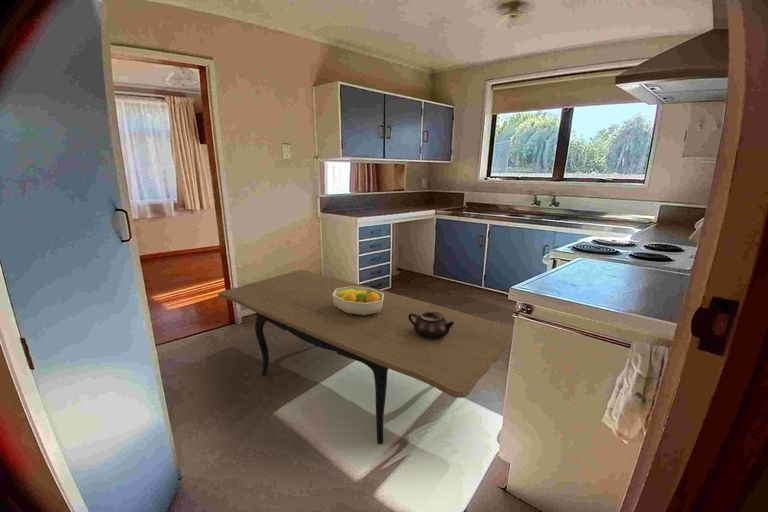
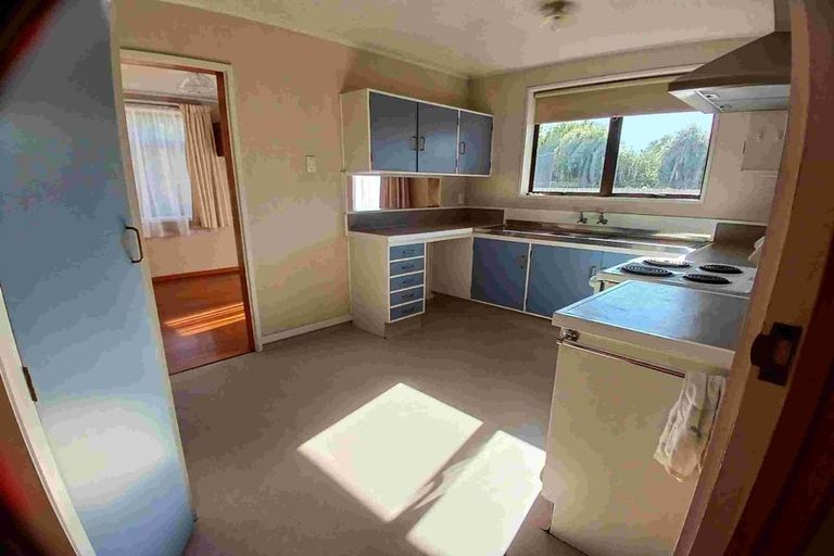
- dining table (352, 343)
- fruit bowl (358, 298)
- teapot (431, 321)
